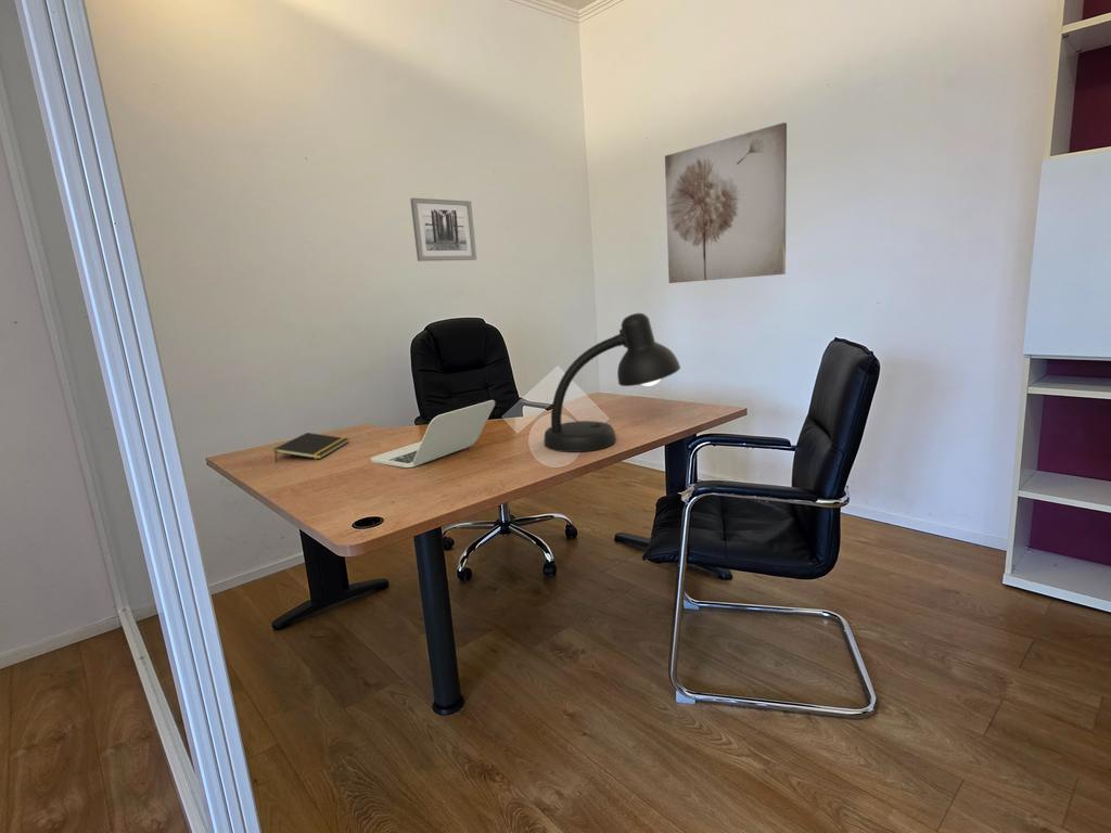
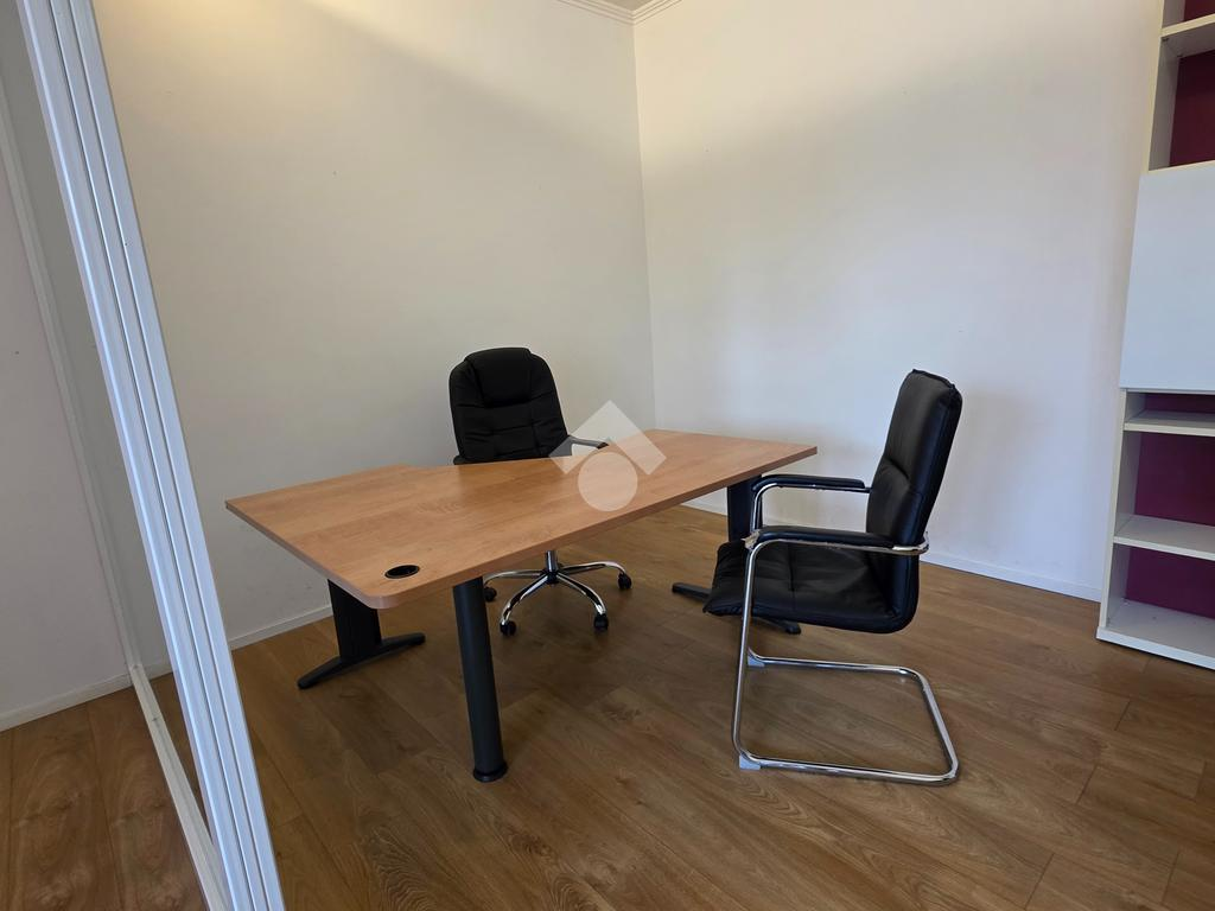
- desk lamp (617, 376)
- wall art (721, 212)
- notepad (312, 445)
- laptop (432, 430)
- wall art (445, 230)
